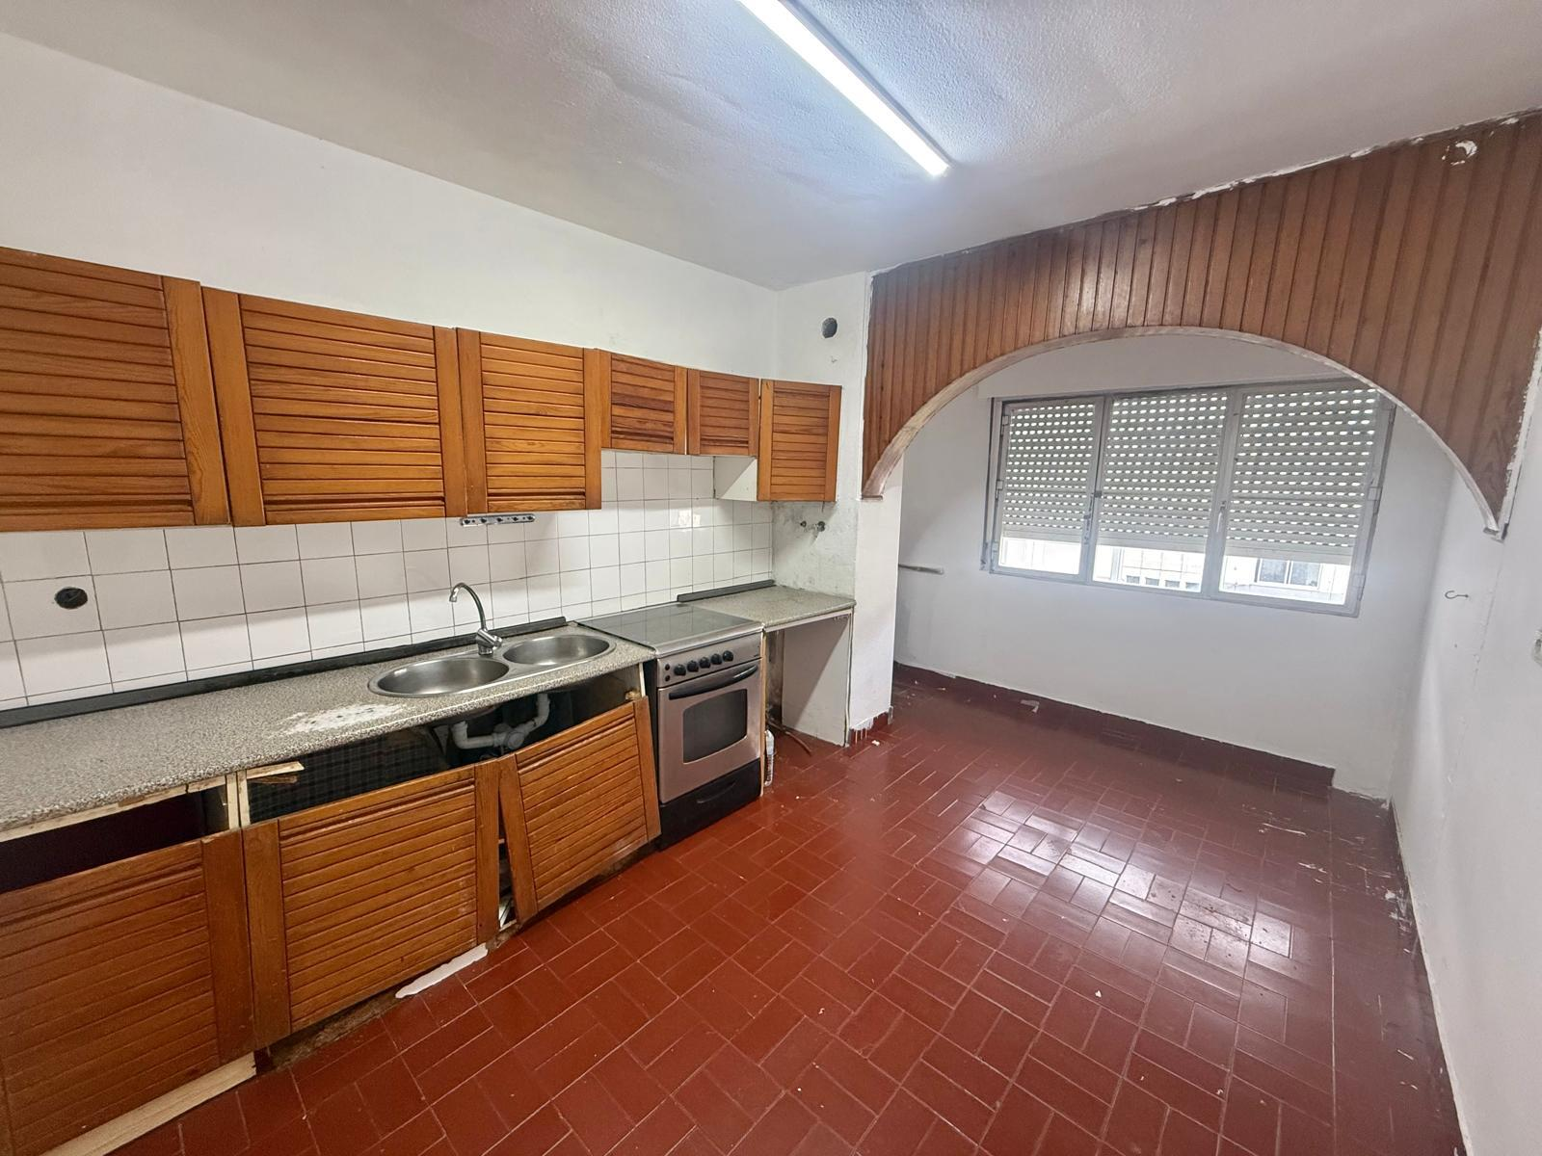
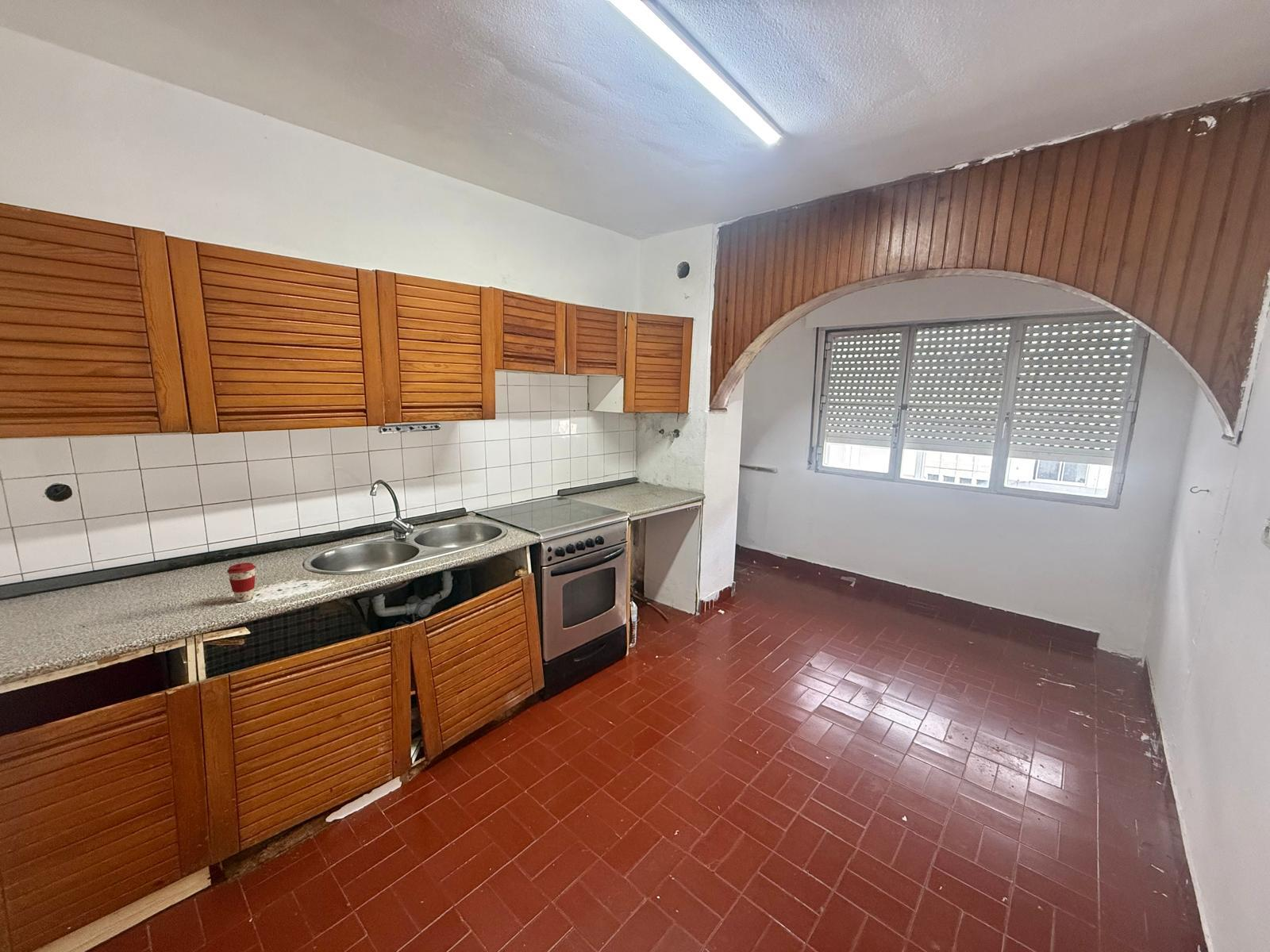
+ coffee cup (243, 582)
